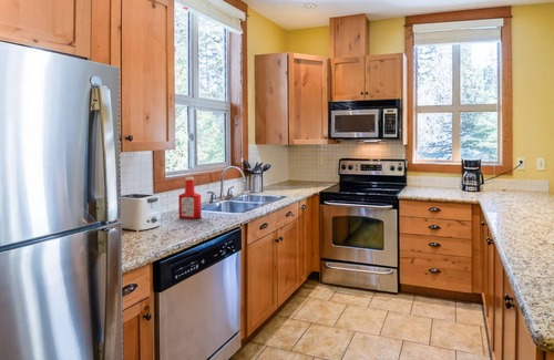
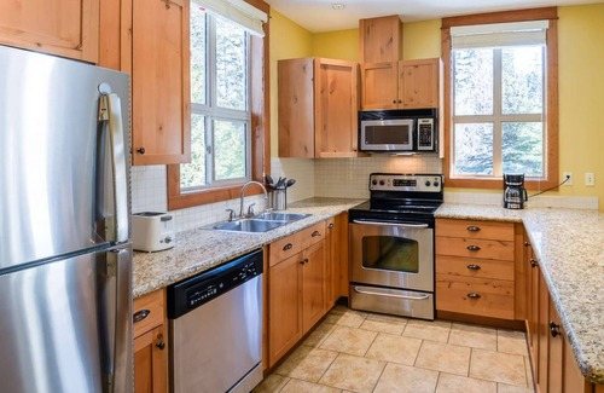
- soap bottle (189, 197)
